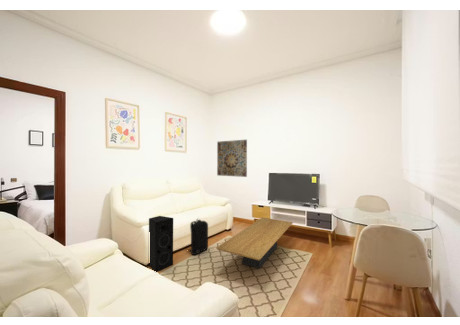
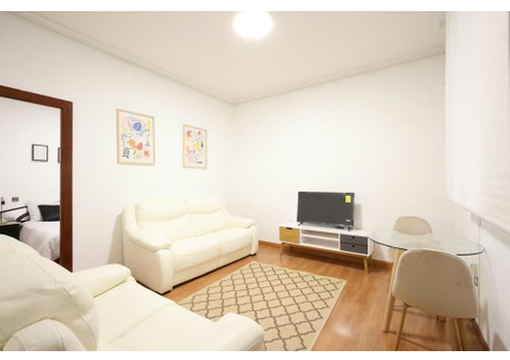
- coffee table (261, 243)
- speaker (159, 242)
- backpack (197, 234)
- wall art (231, 158)
